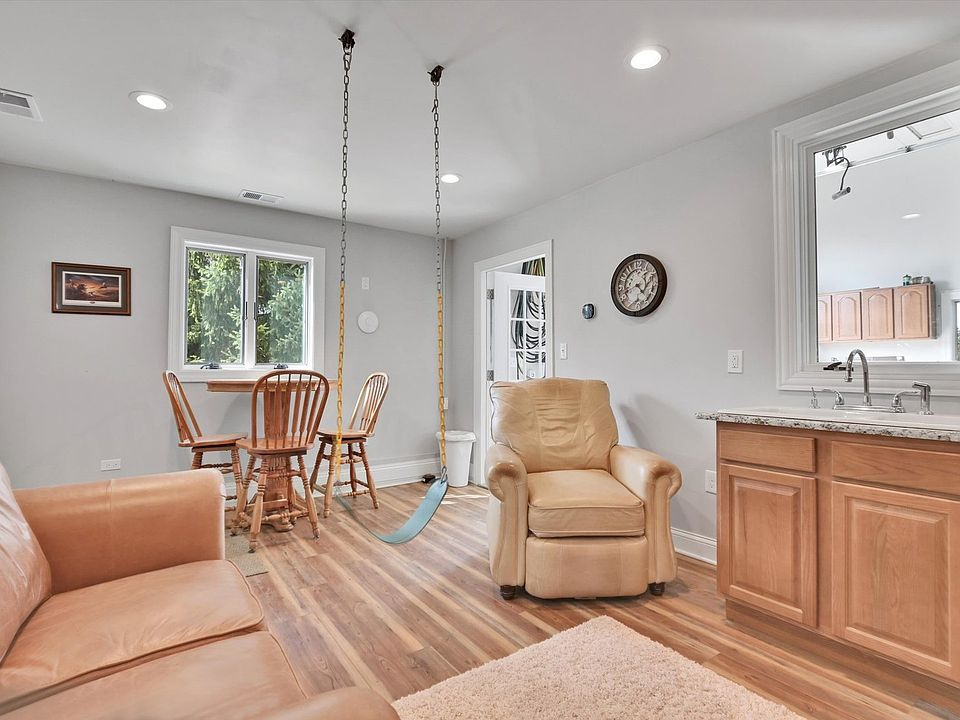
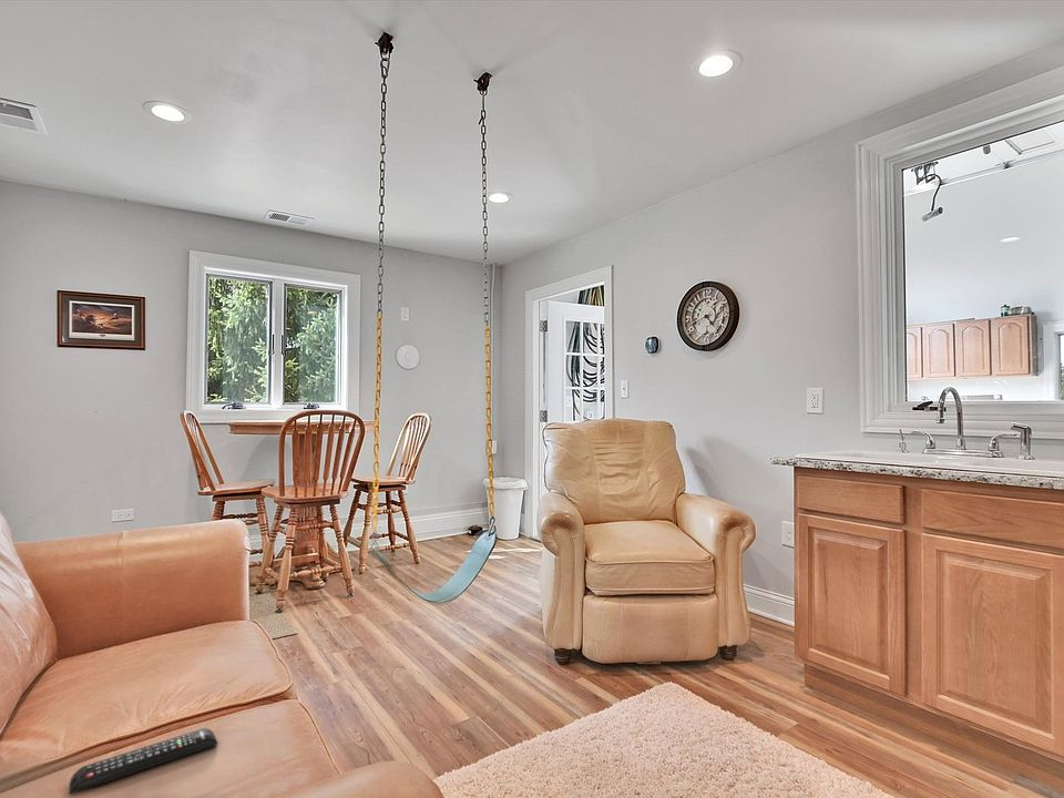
+ remote control (147, 758)
